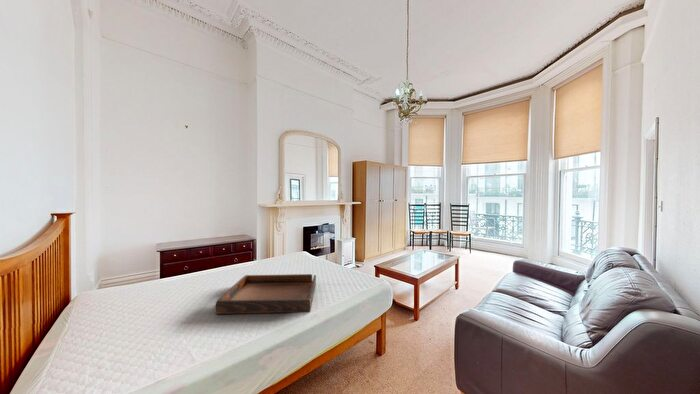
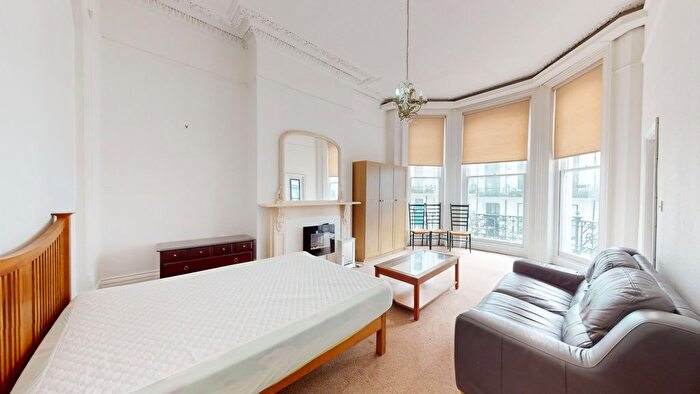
- serving tray (273, 291)
